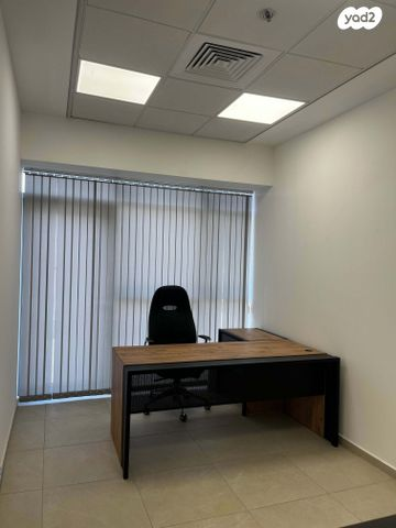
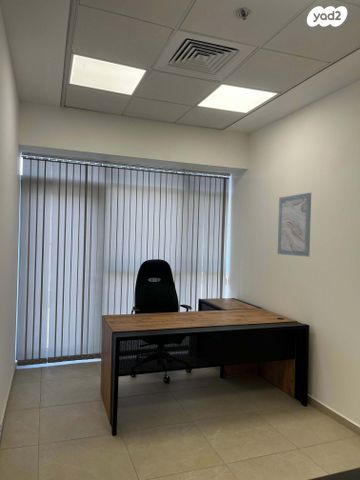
+ wall art (293, 225)
